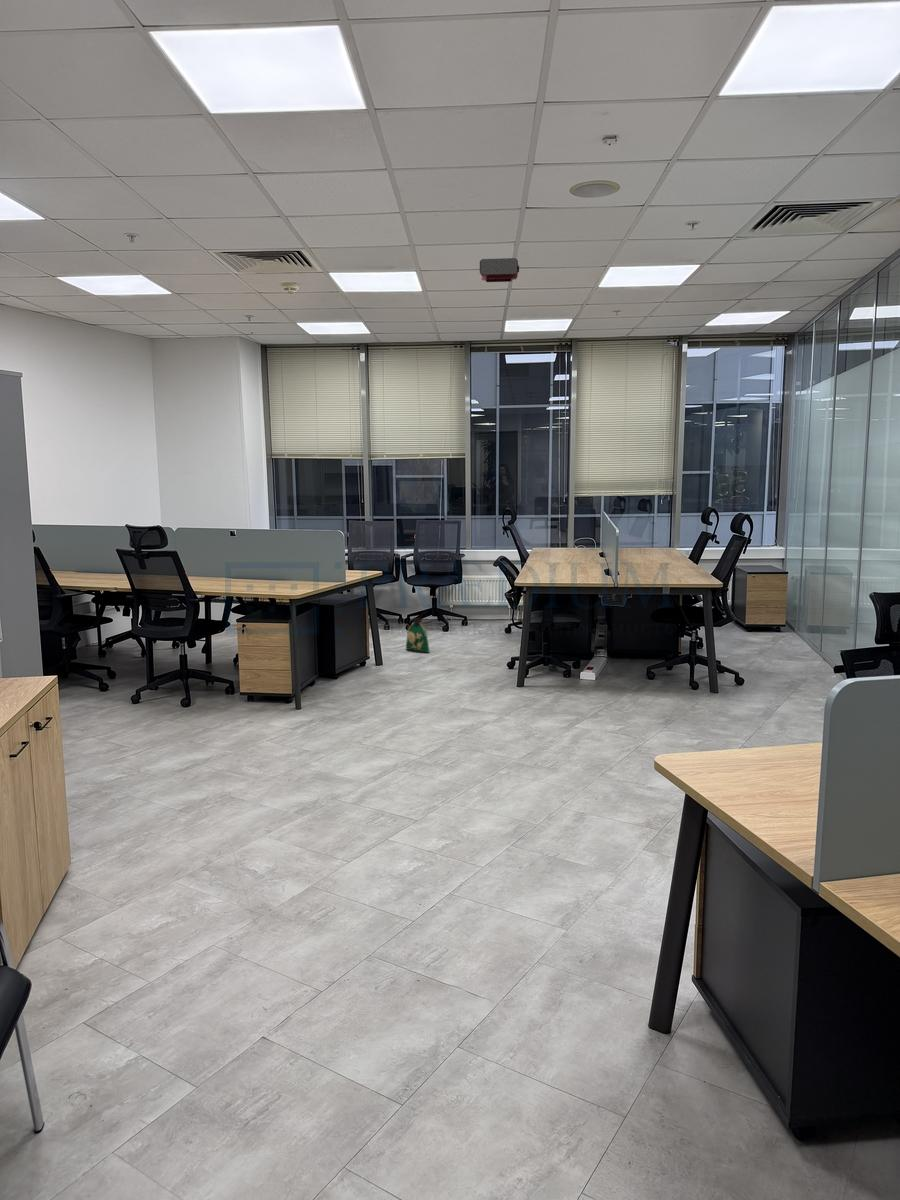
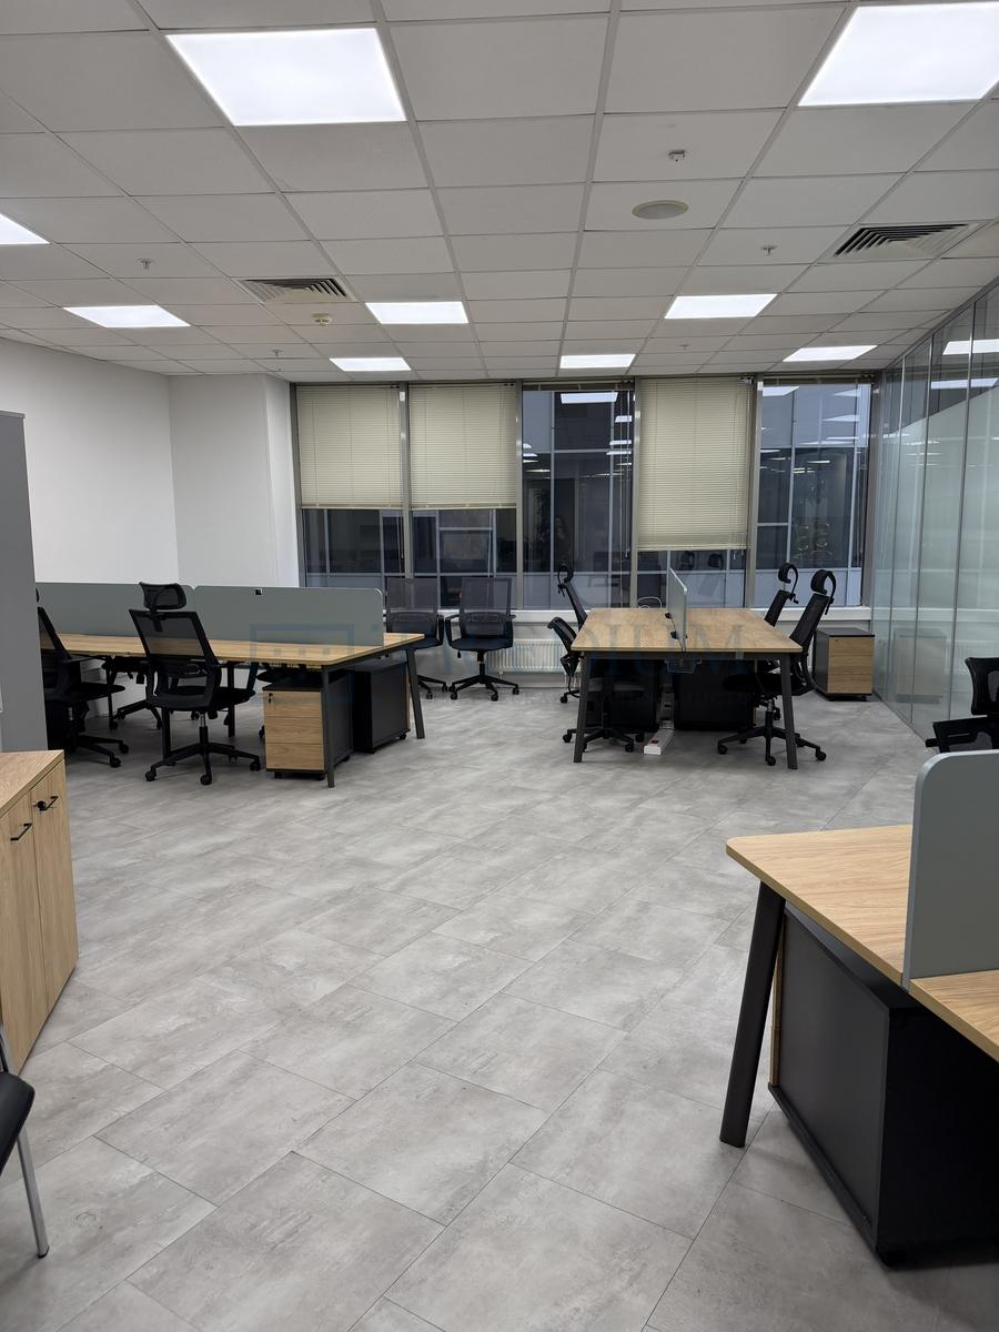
- bag (417, 634)
- projector (499, 270)
